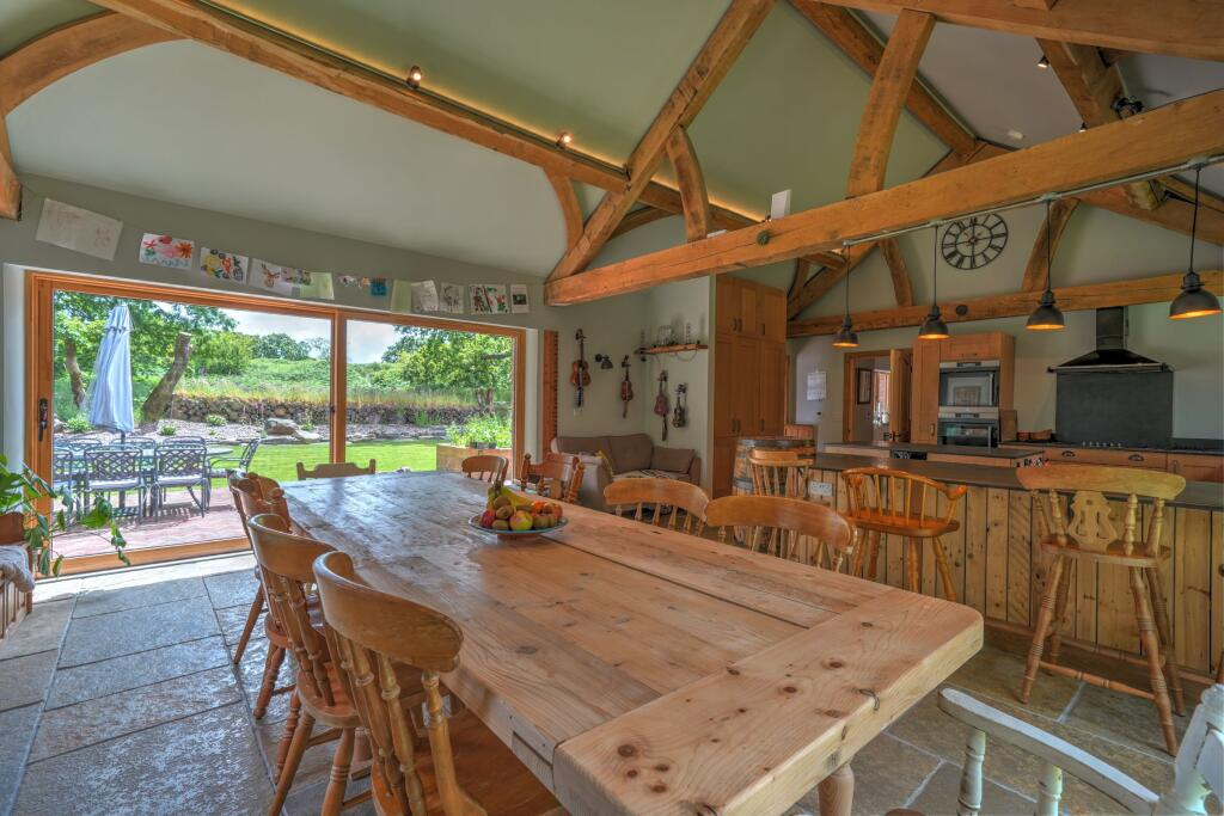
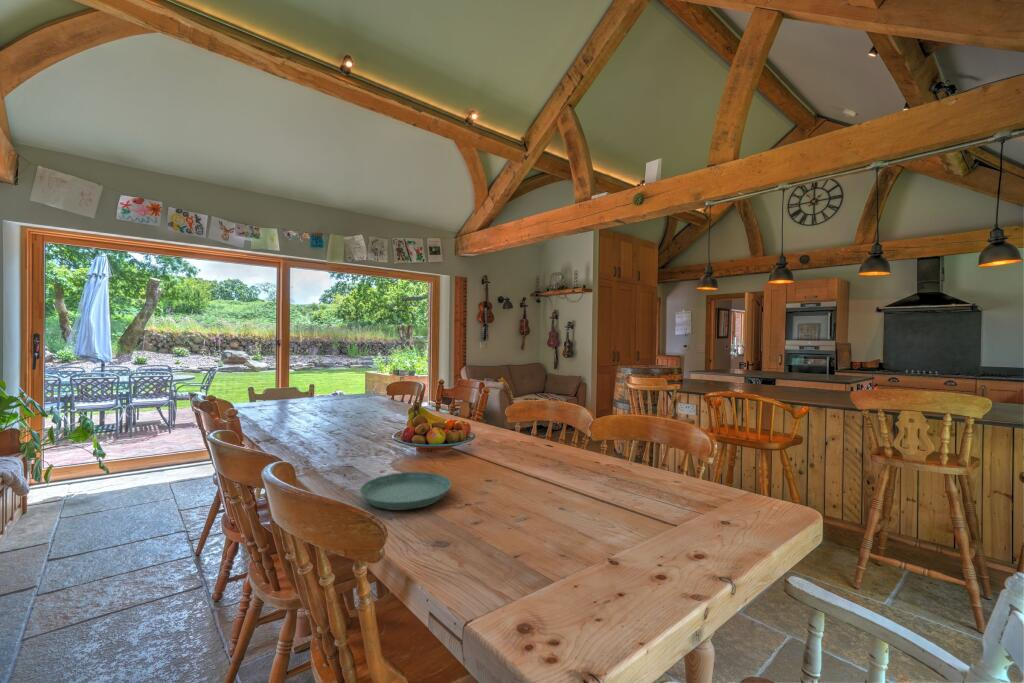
+ saucer (406, 491)
